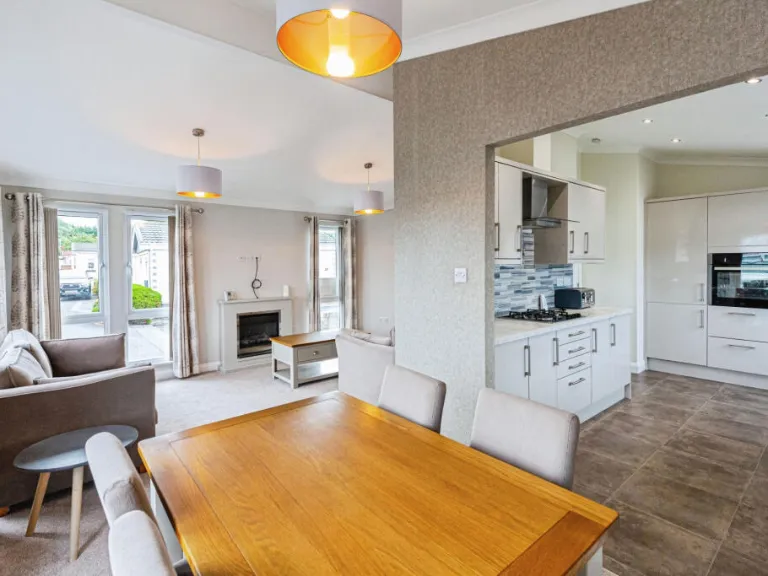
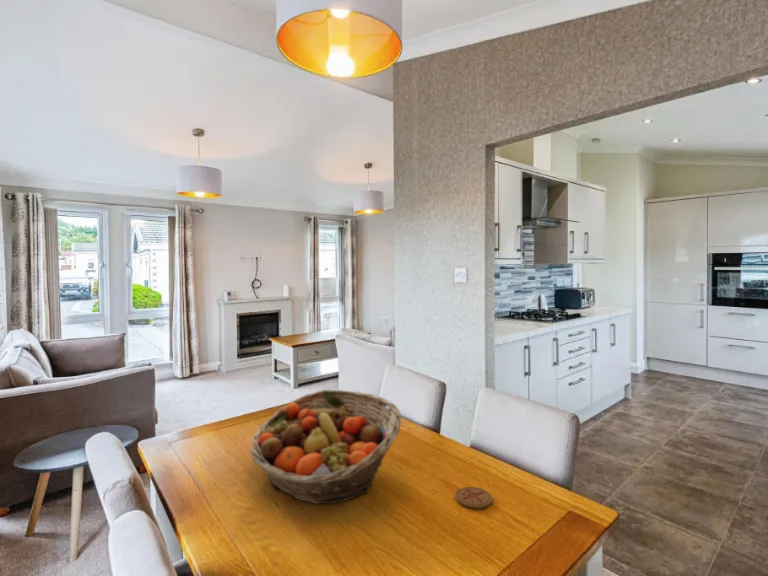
+ fruit basket (325, 440)
+ coaster (473, 497)
